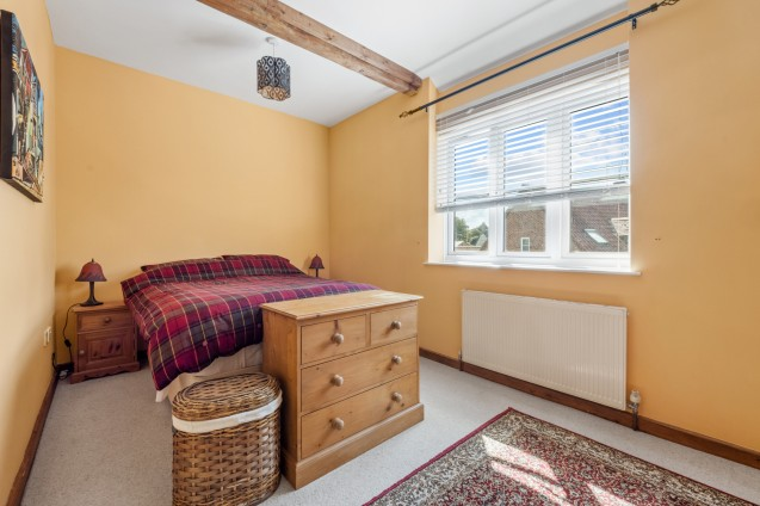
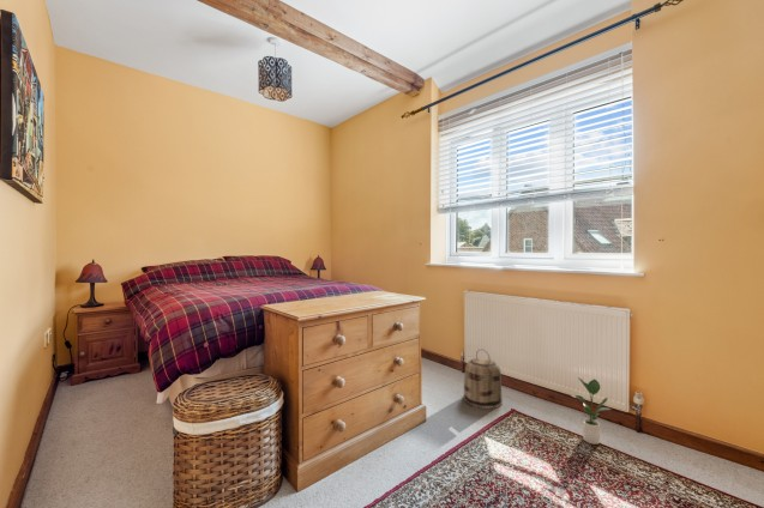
+ basket (482, 374)
+ potted plant (594, 410)
